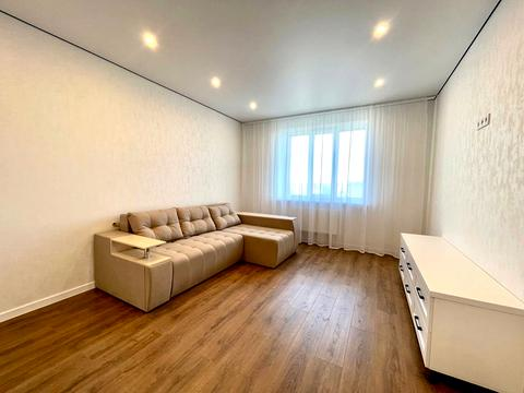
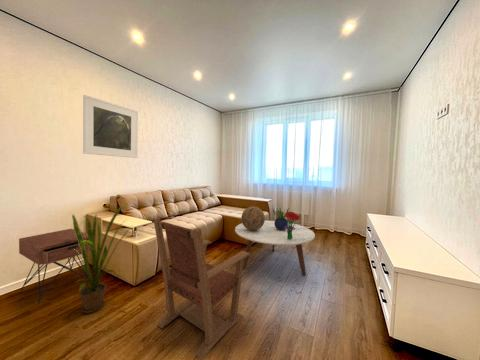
+ decorative sphere (253, 218)
+ nightstand (59, 263)
+ armchair (204, 269)
+ house plant (98, 255)
+ bouquet (291, 226)
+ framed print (113, 130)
+ potted plant (281, 218)
+ coffee table (273, 246)
